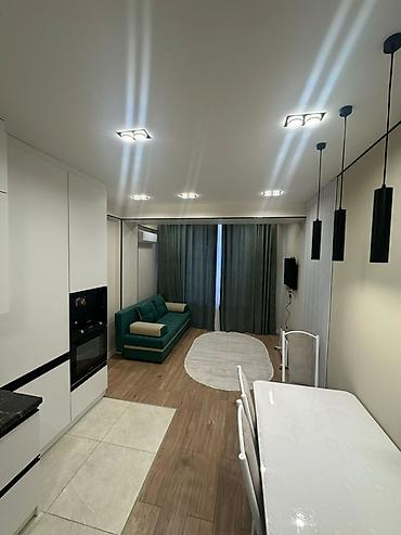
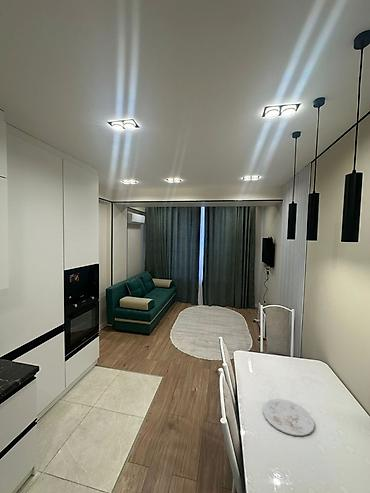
+ plate (287, 416)
